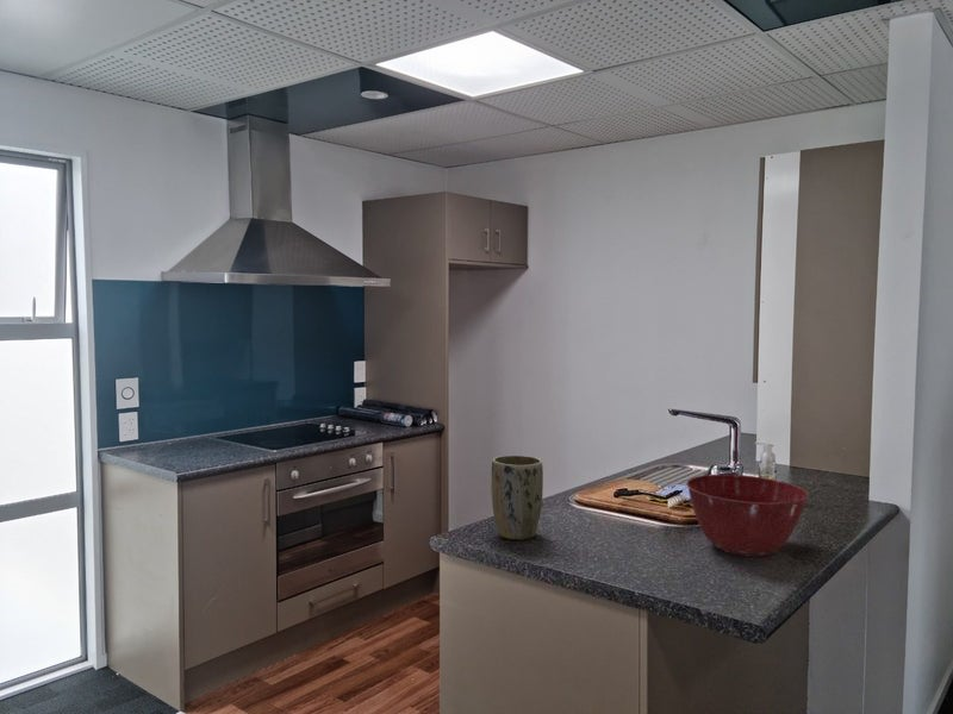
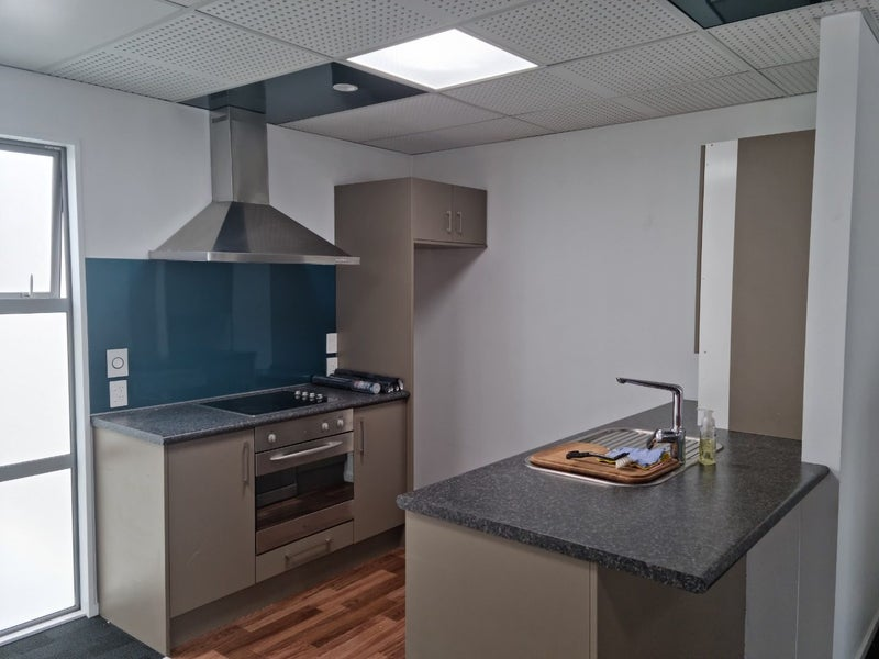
- mixing bowl (745, 516)
- plant pot (516, 496)
